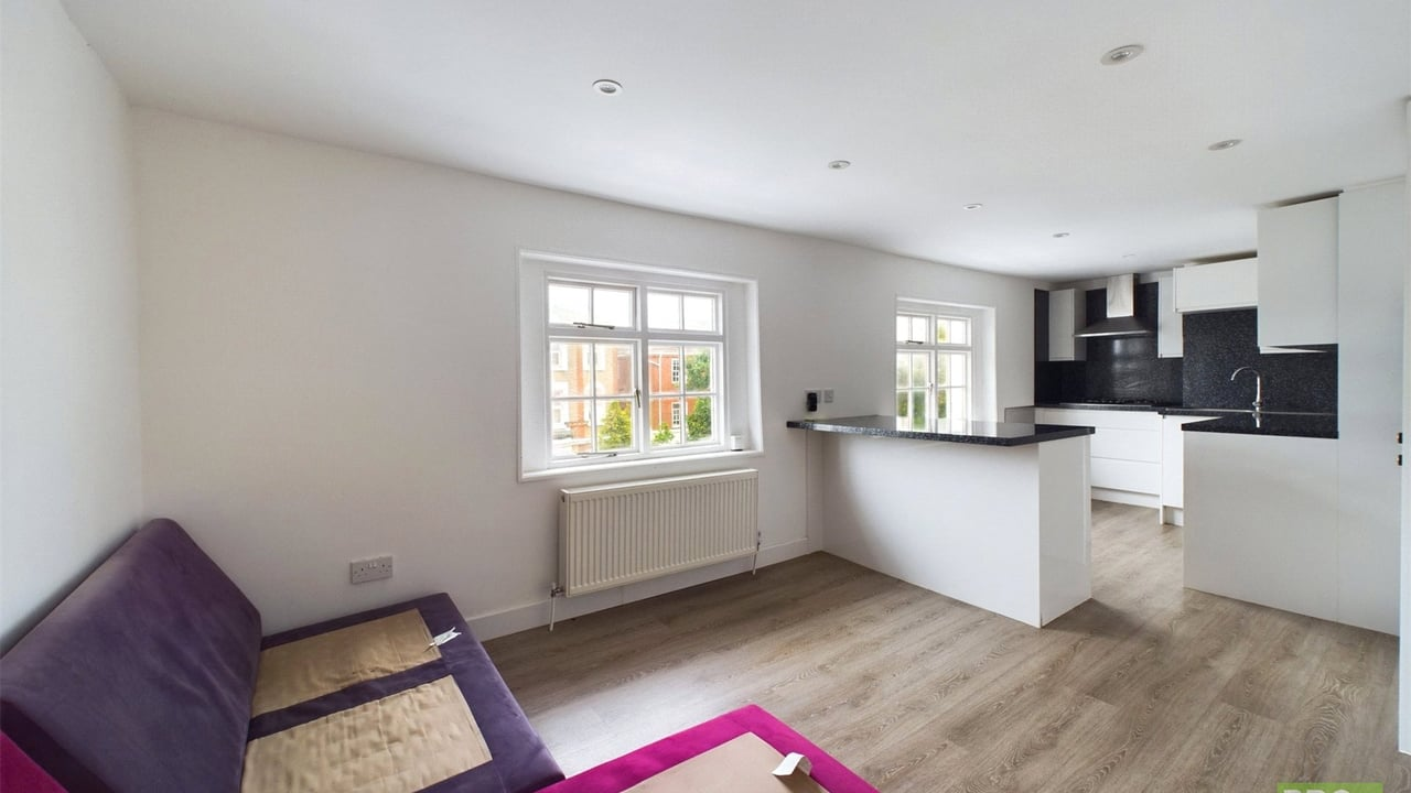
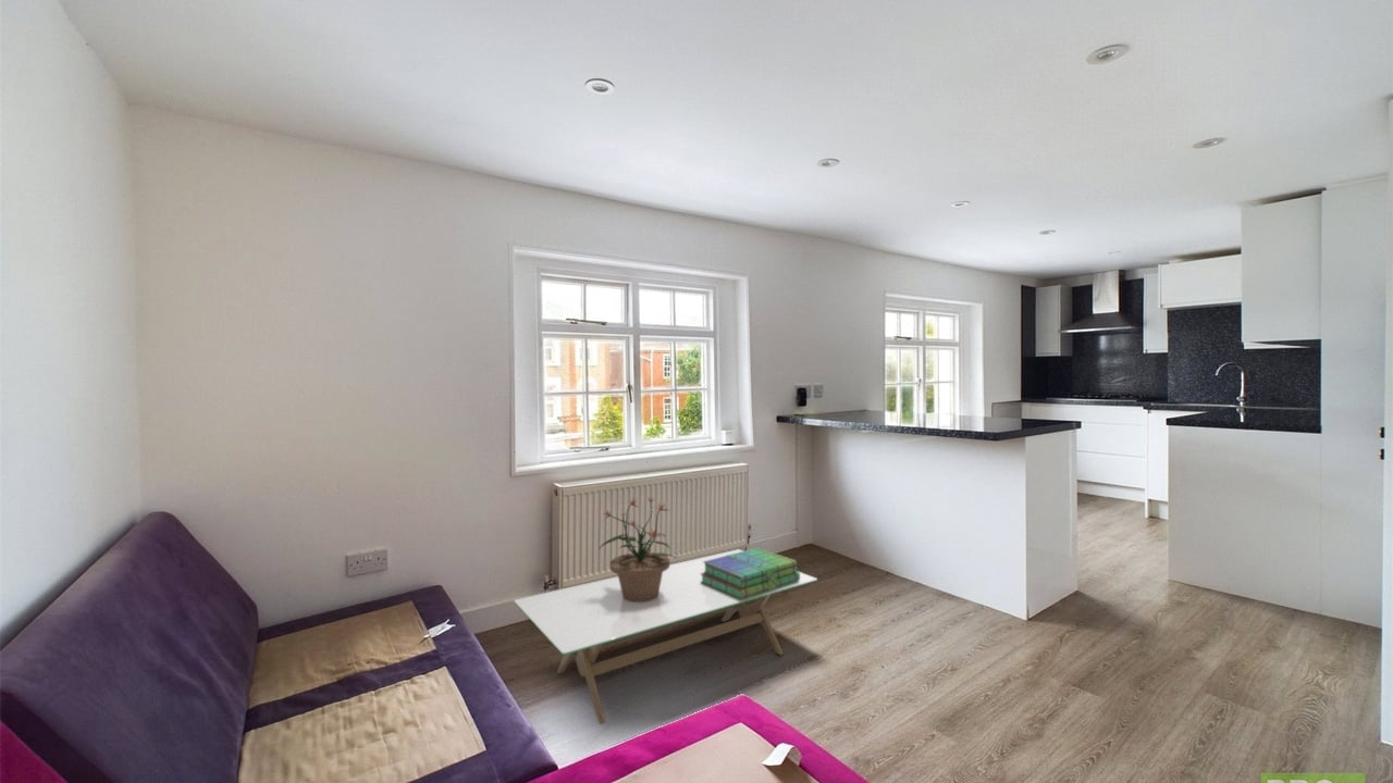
+ coffee table (671, 625)
+ stack of books (750, 571)
+ potted plant (640, 546)
